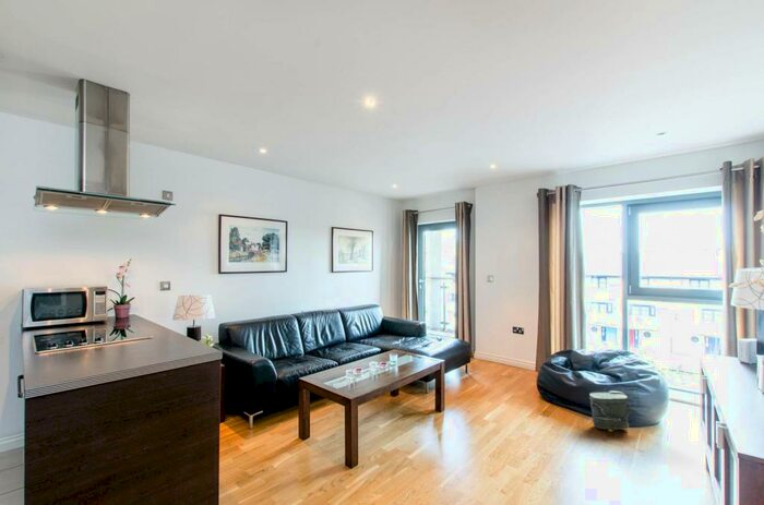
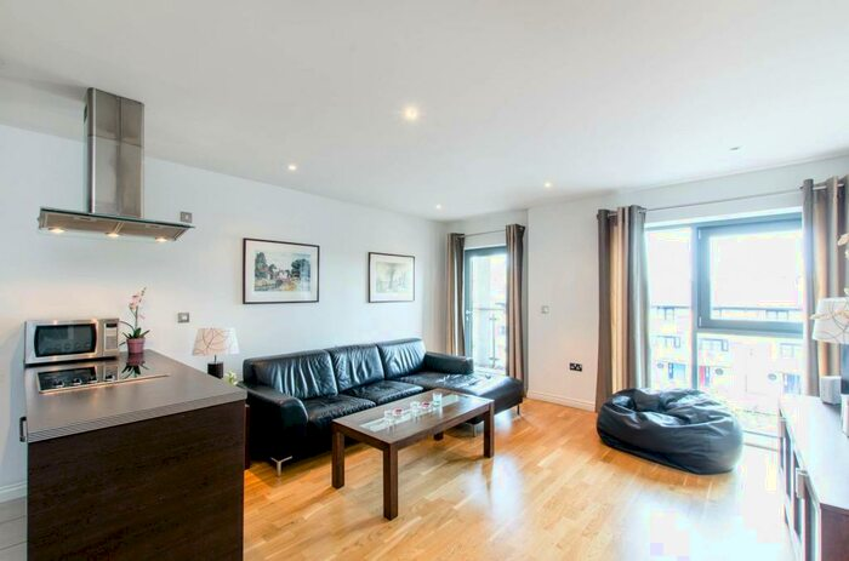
- bag (610, 411)
